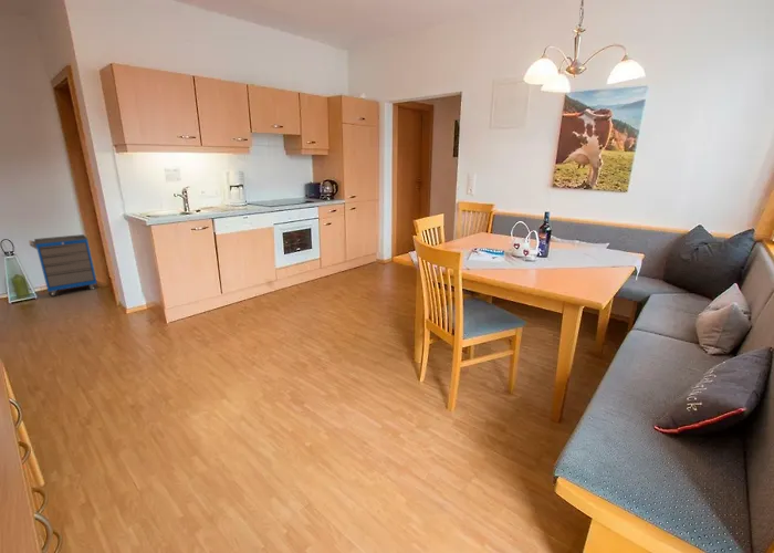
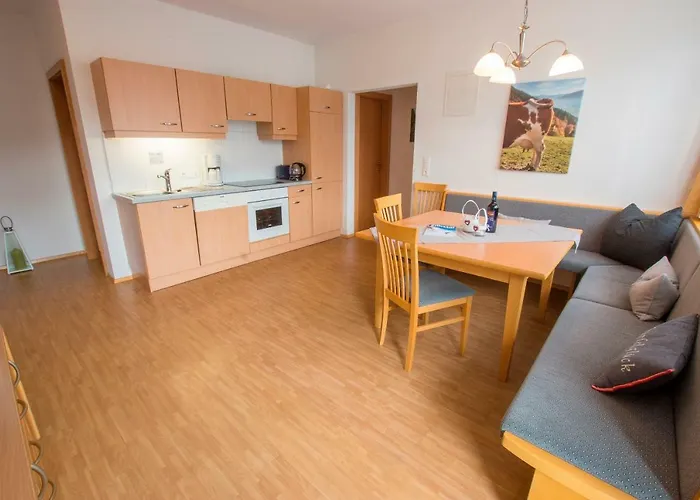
- cabinet (64, 264)
